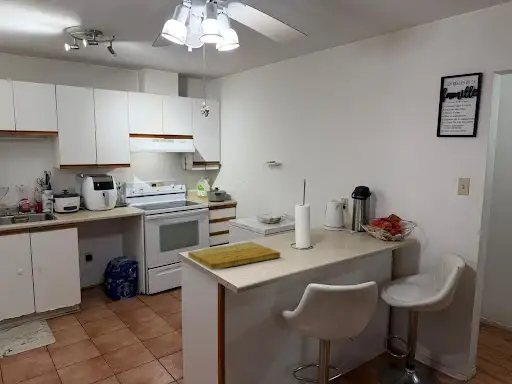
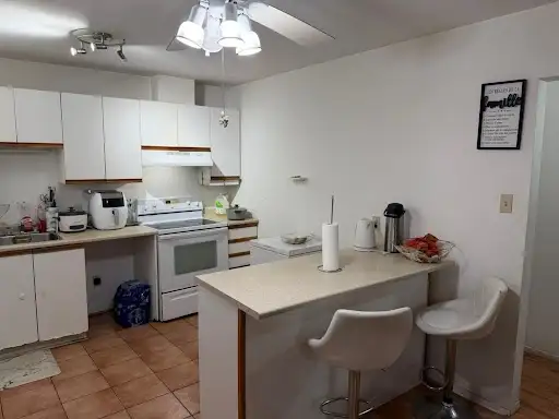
- cutting board (234, 253)
